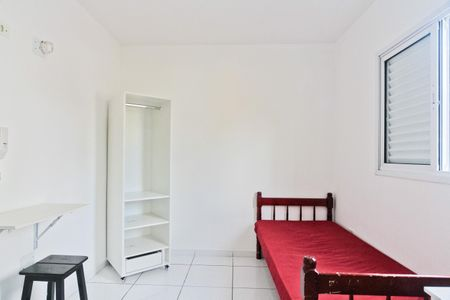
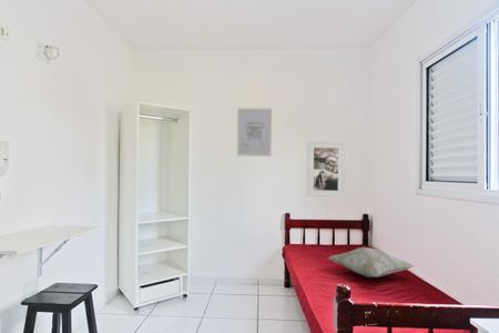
+ wall art (254, 132)
+ decorative pillow (369, 261)
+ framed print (325, 169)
